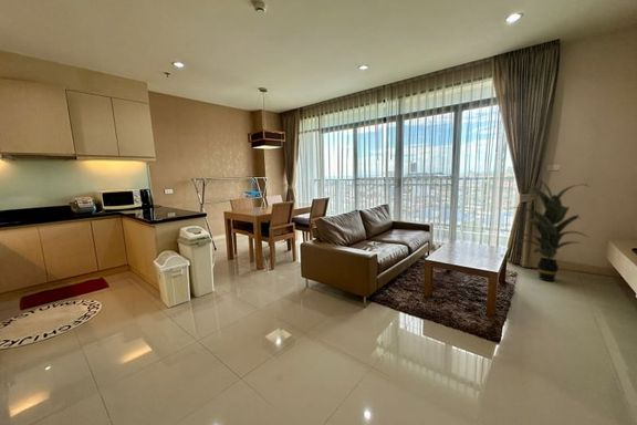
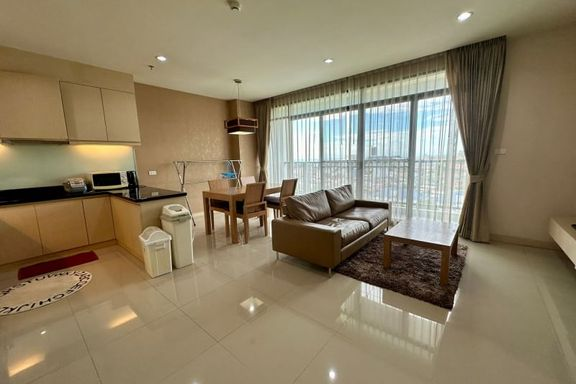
- indoor plant (545, 229)
